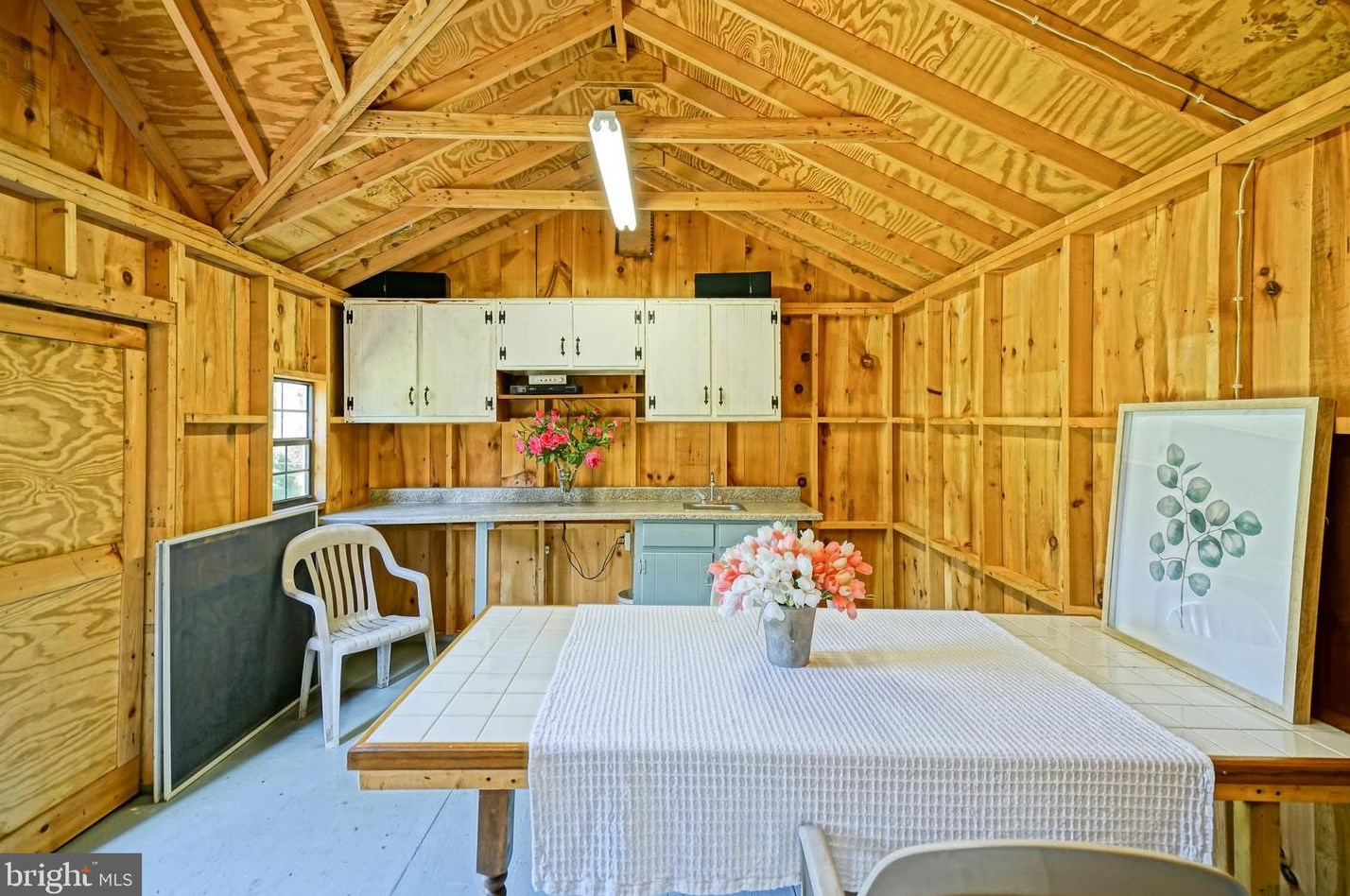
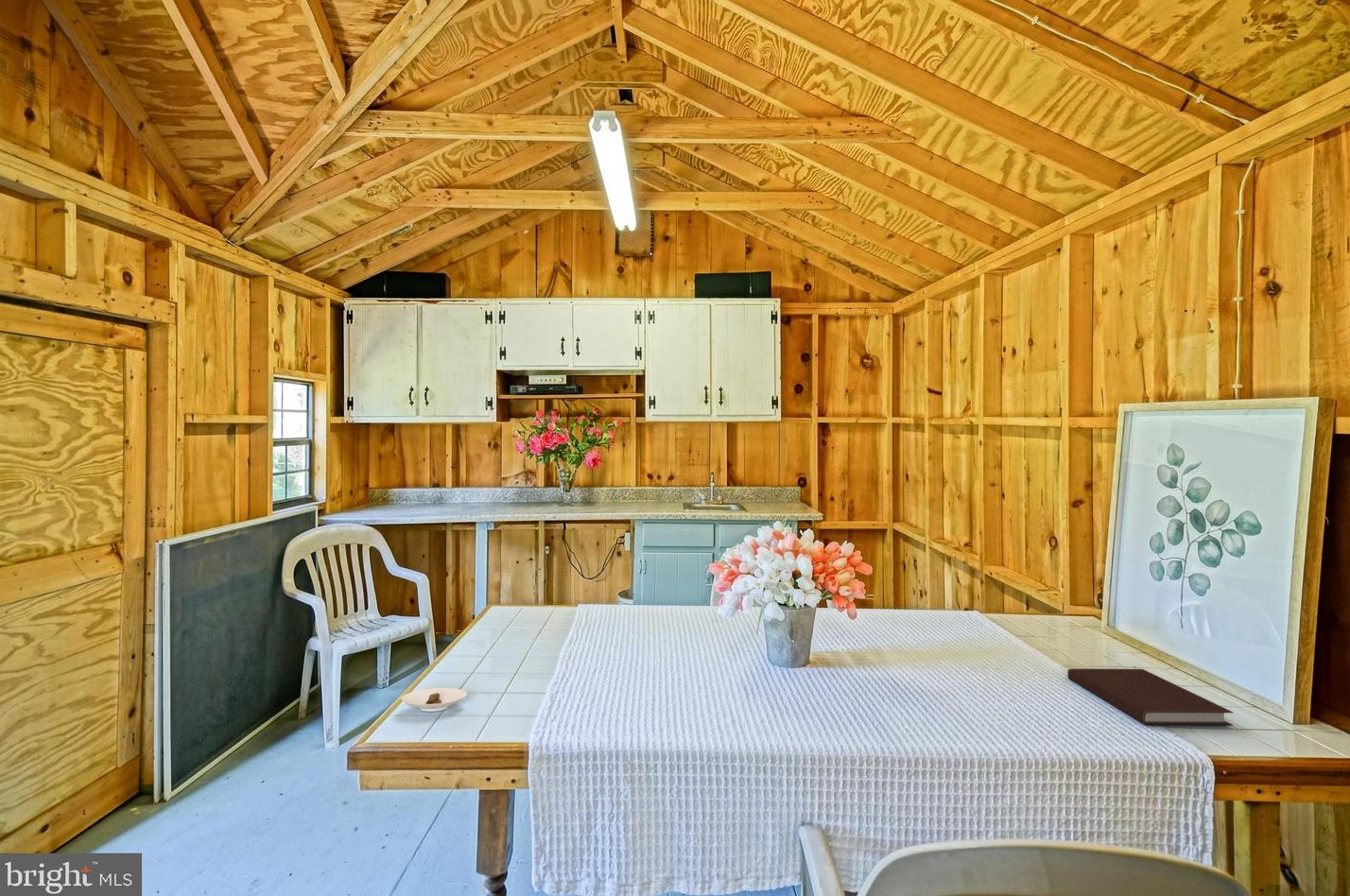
+ notebook (1143, 695)
+ saucer (434, 700)
